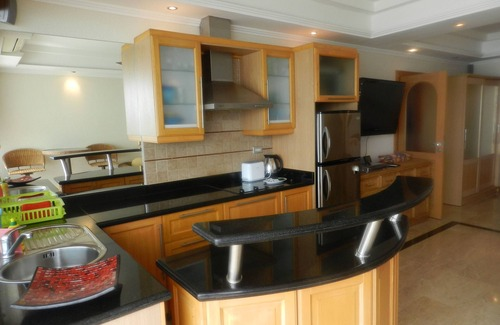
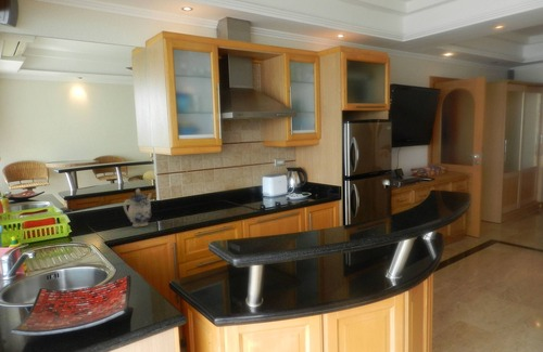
+ teapot (139, 207)
